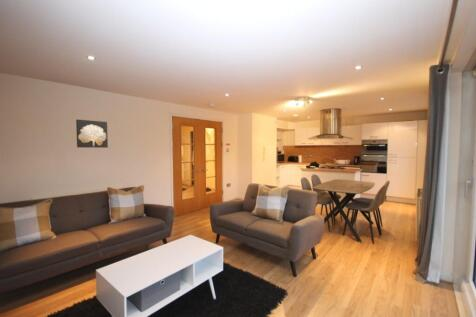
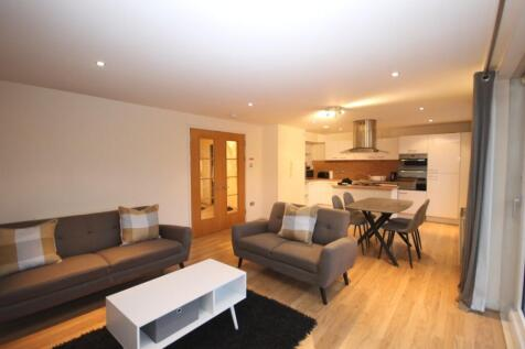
- wall art (92, 134)
